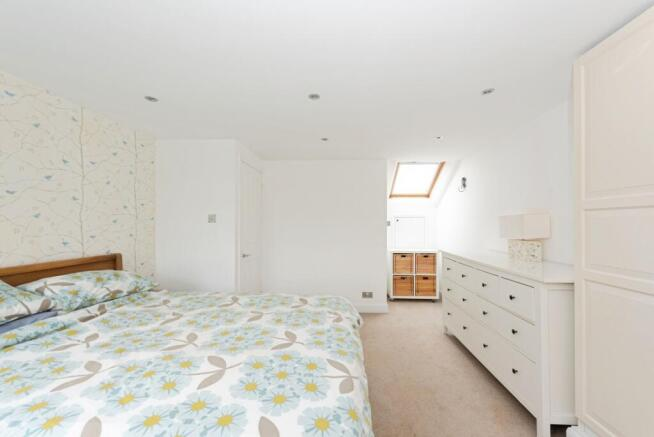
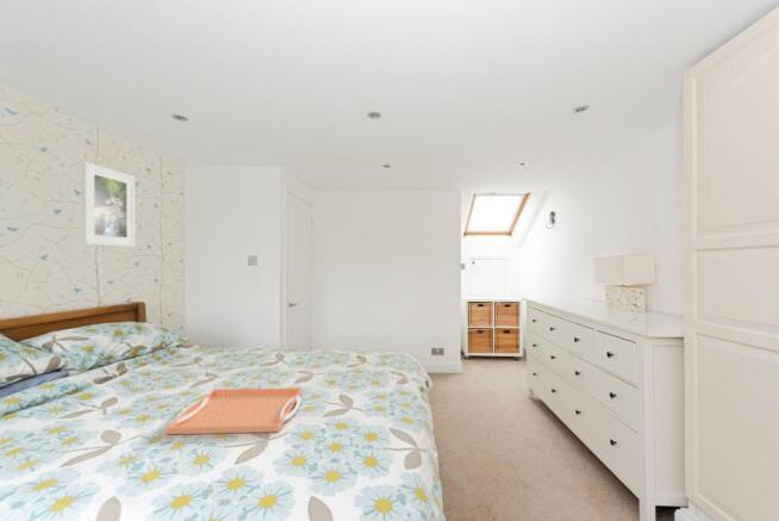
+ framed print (111, 207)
+ serving tray (242, 408)
